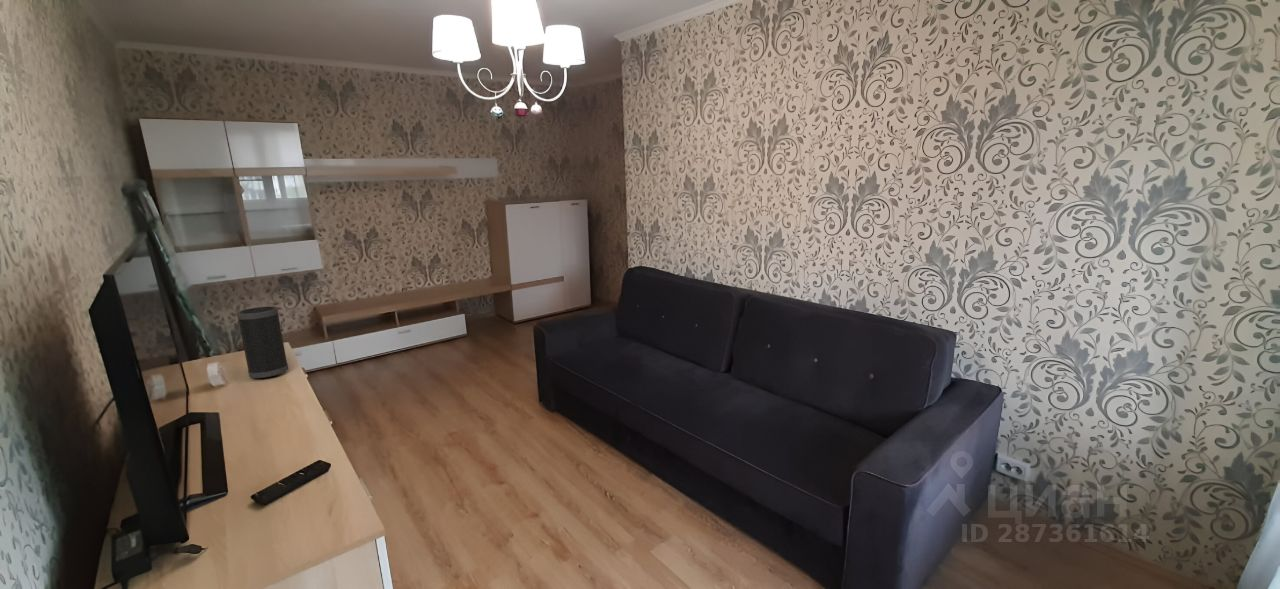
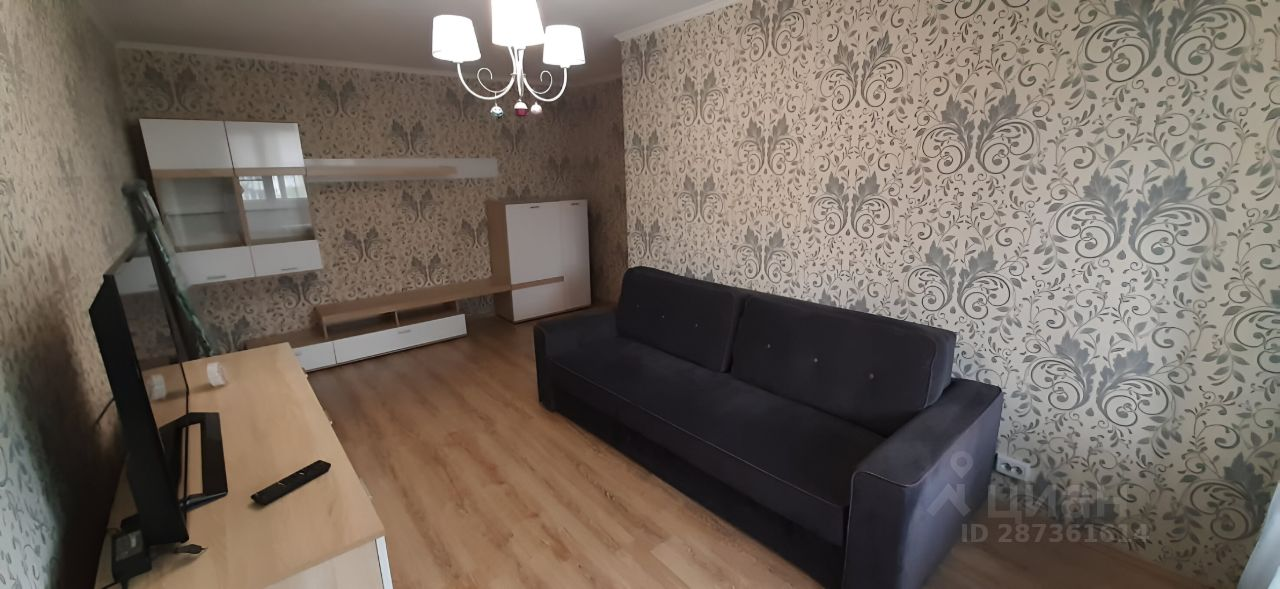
- speaker (263, 342)
